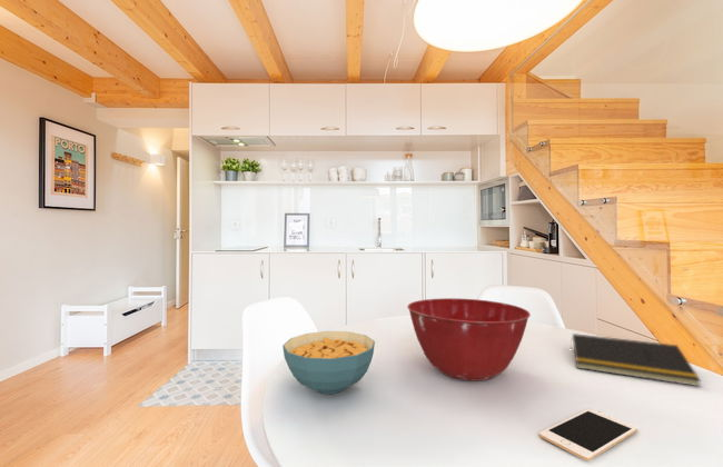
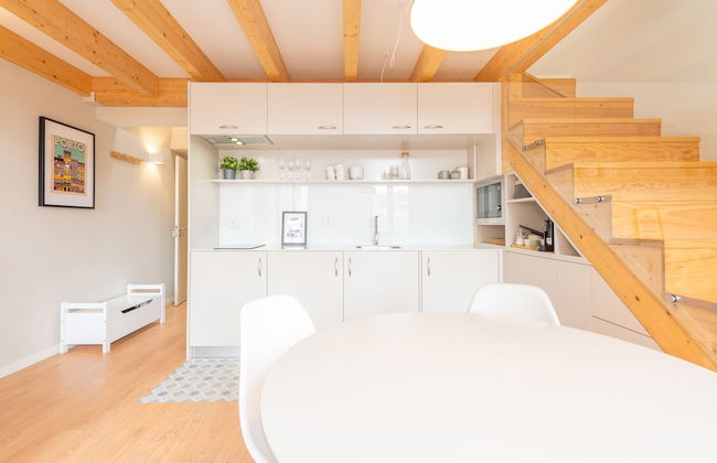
- cell phone (588, 431)
- cereal bowl (329, 365)
- notepad (627, 356)
- mixing bowl (466, 338)
